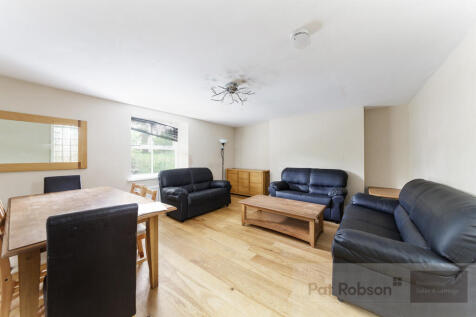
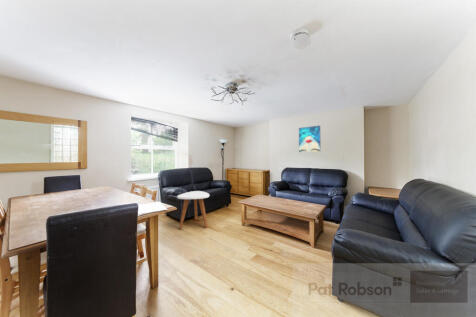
+ wall art (309, 139)
+ side table (194, 210)
